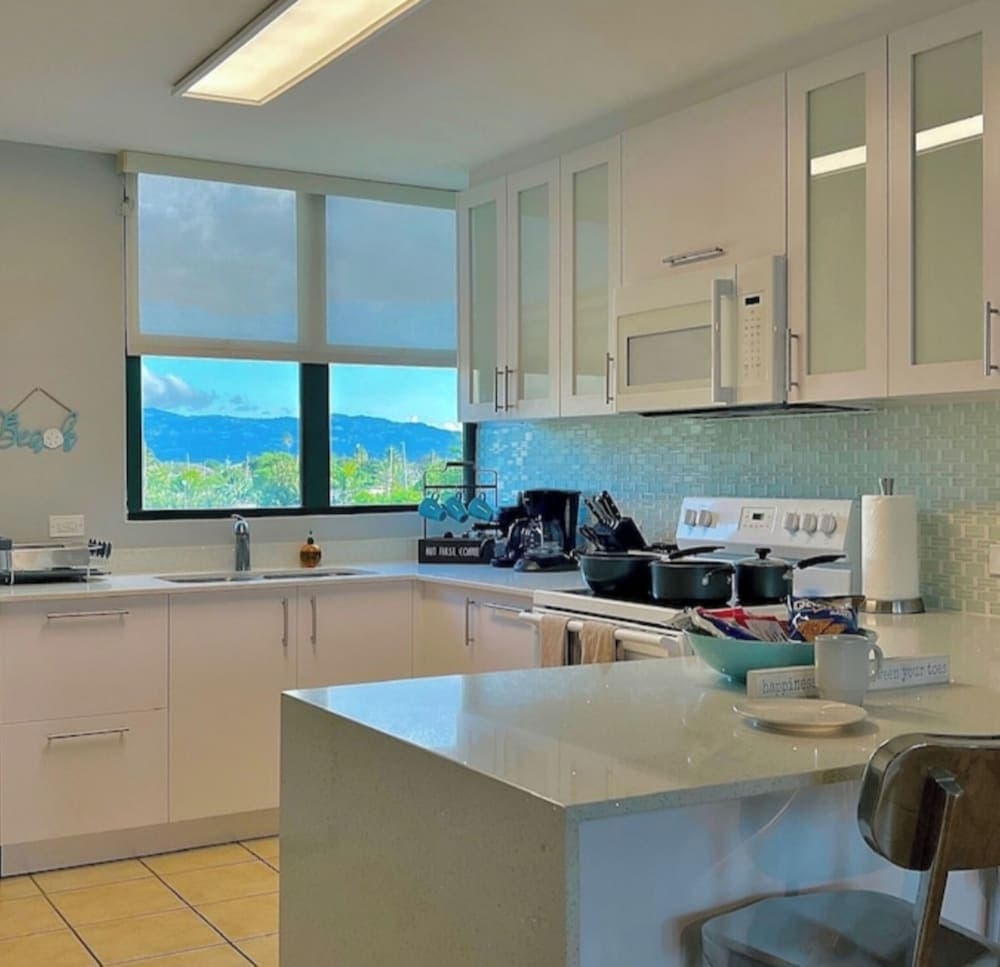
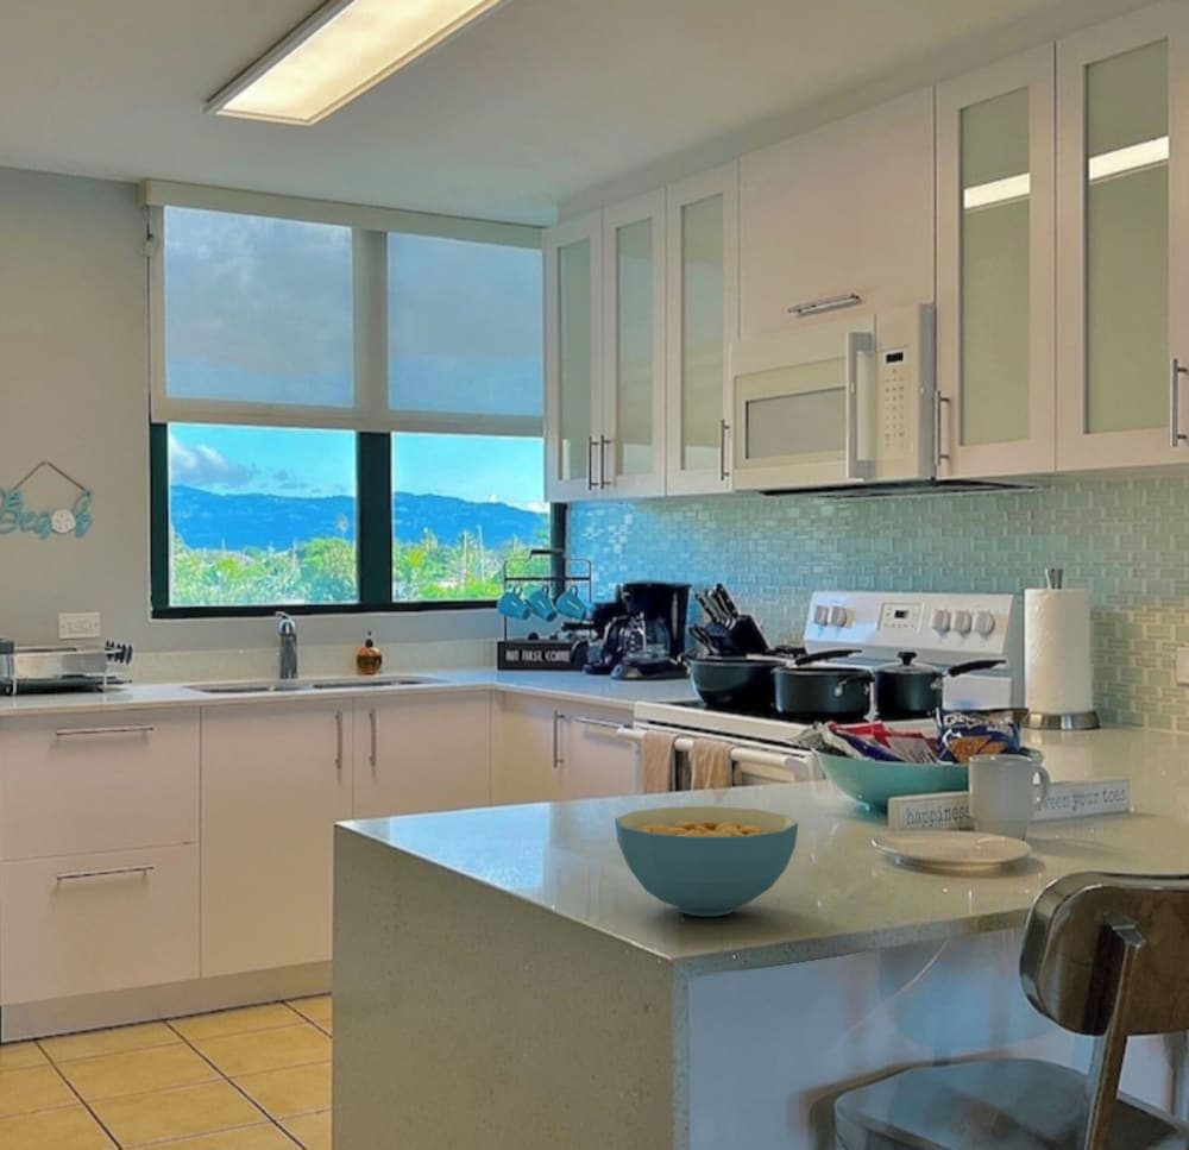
+ cereal bowl (705, 865)
